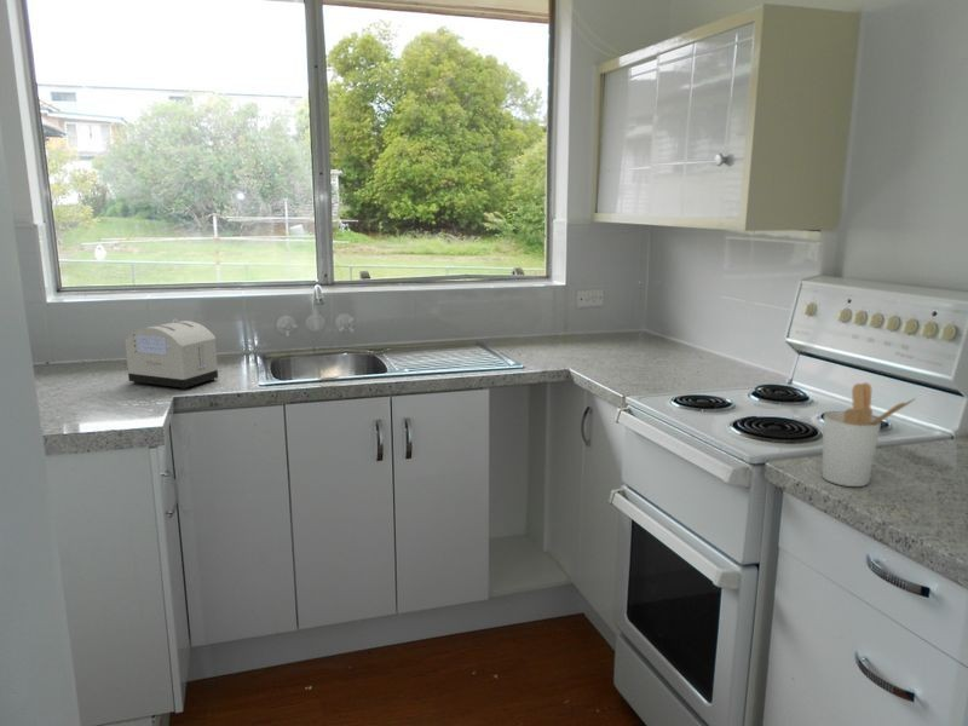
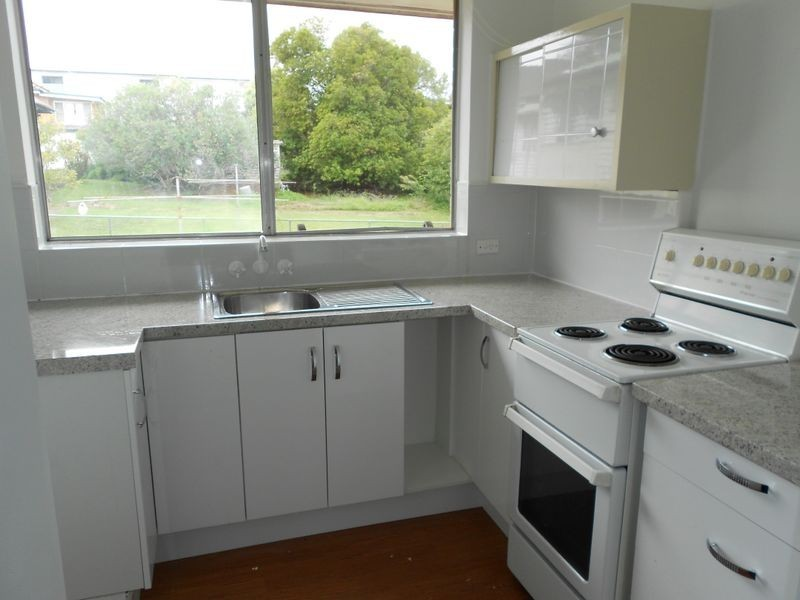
- utensil holder (865, 436)
- toaster (183, 350)
